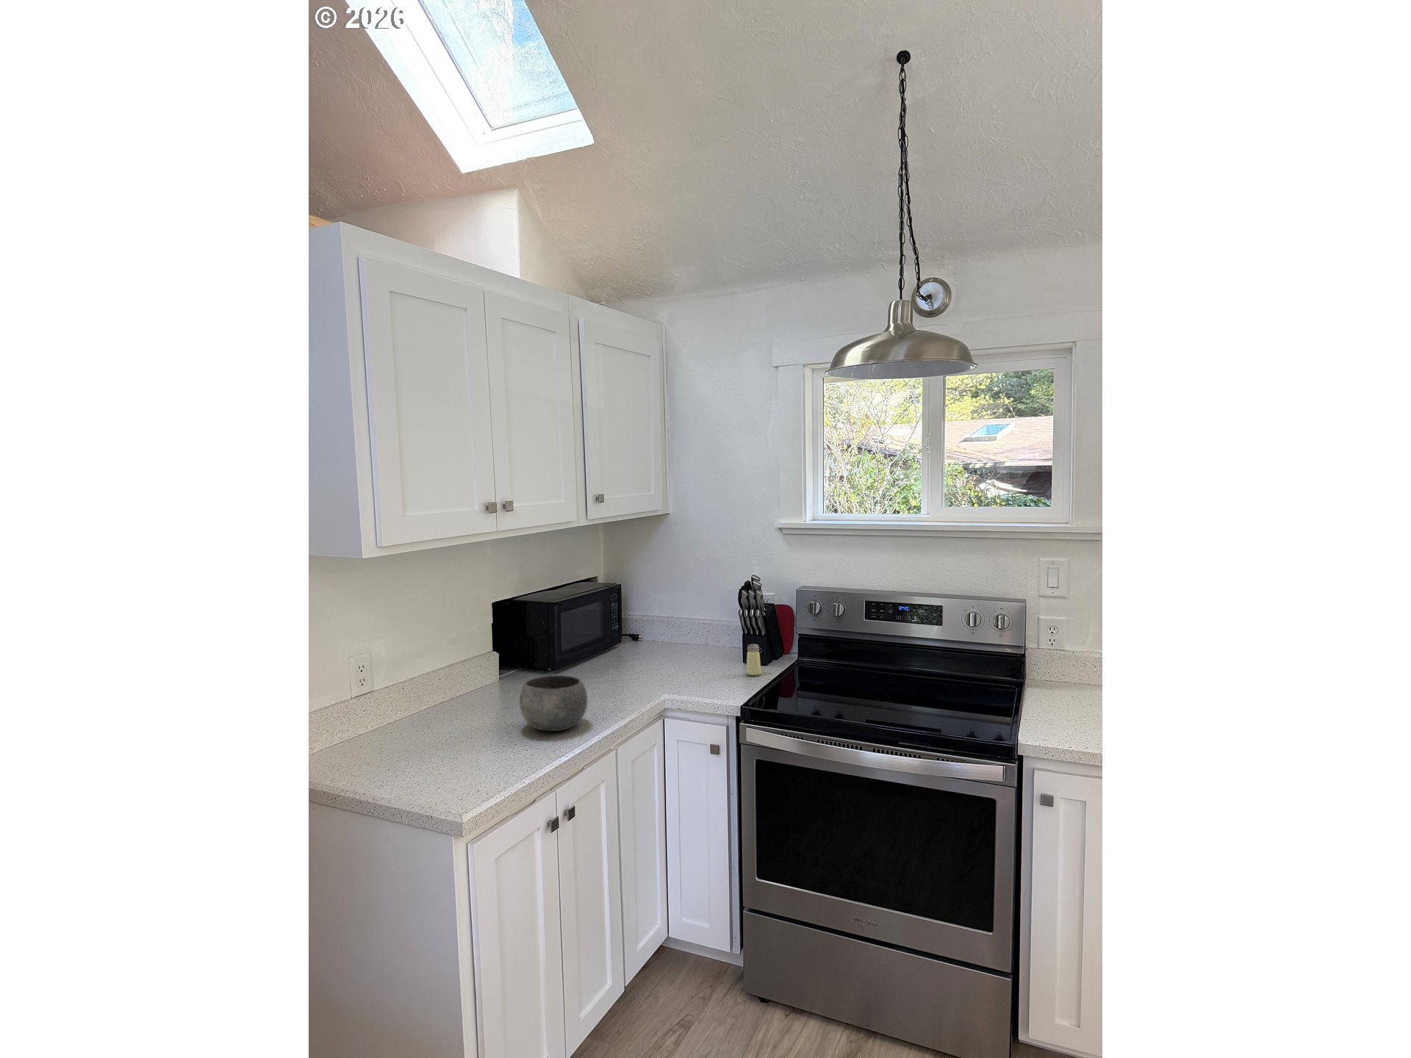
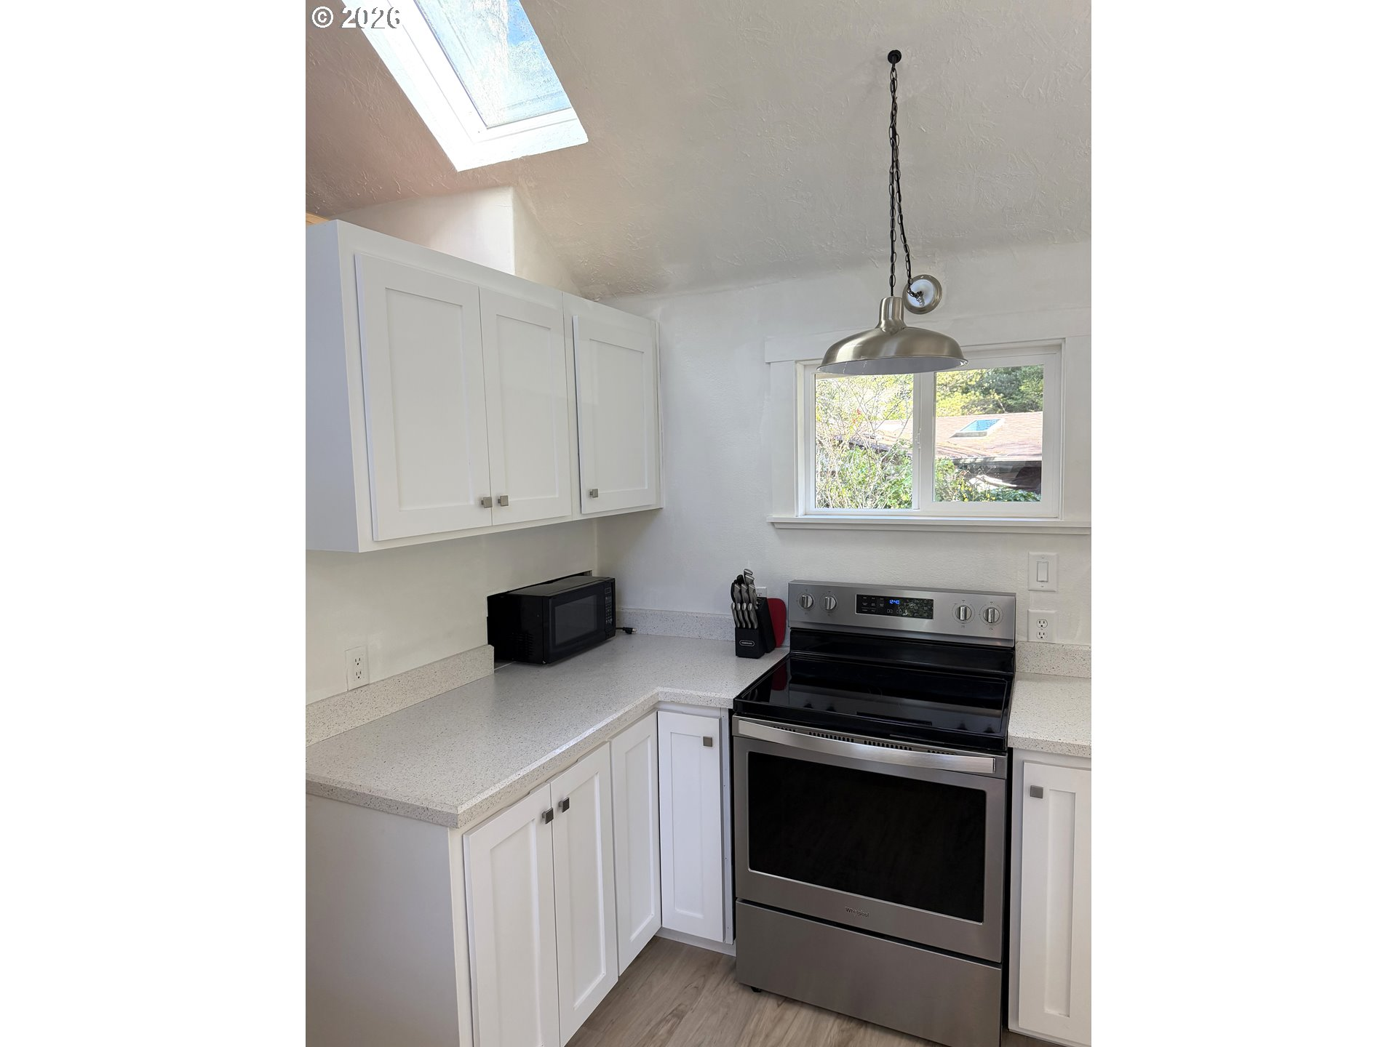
- bowl (553, 703)
- saltshaker (753, 659)
